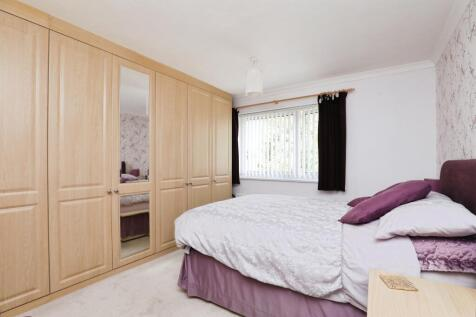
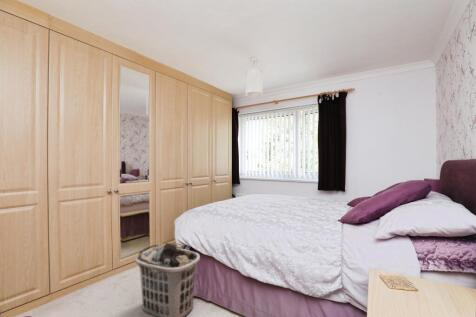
+ clothes hamper (167, 276)
